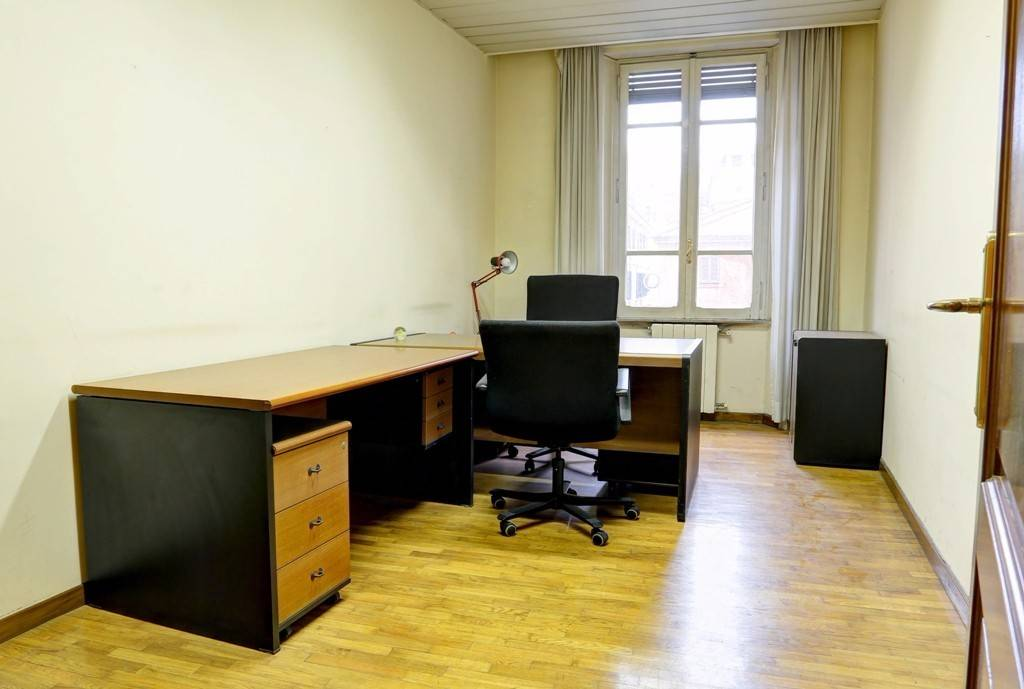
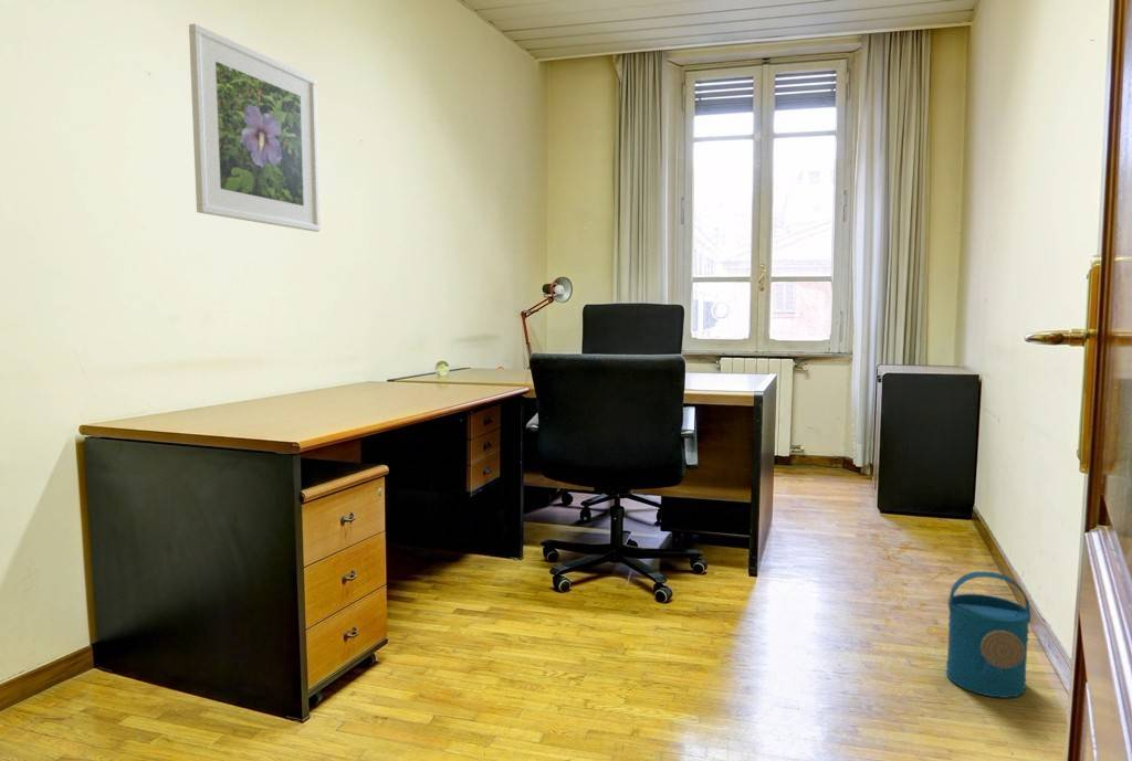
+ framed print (261, 139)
+ watering can (990, 637)
